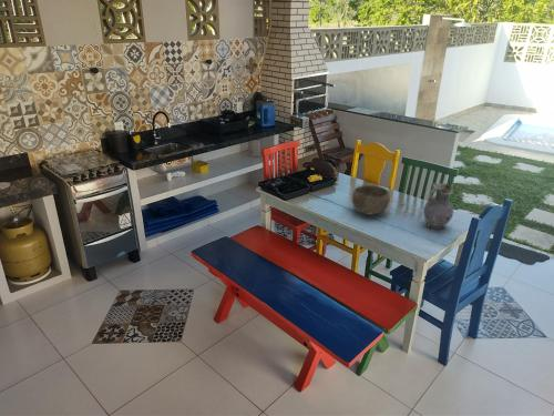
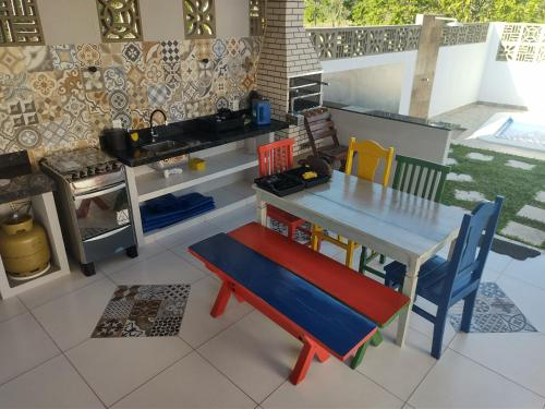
- pitcher (438, 205)
- bowl (370, 201)
